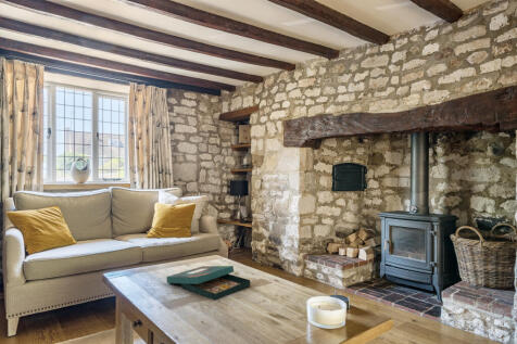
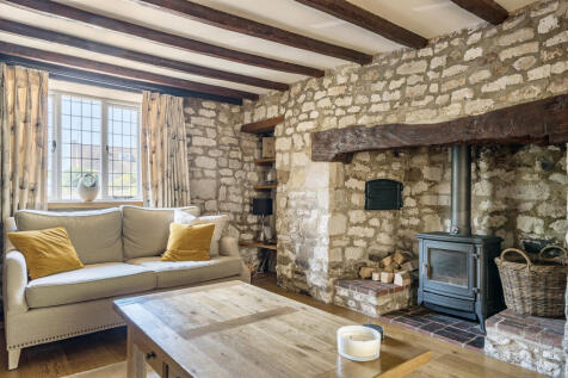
- board game (207, 276)
